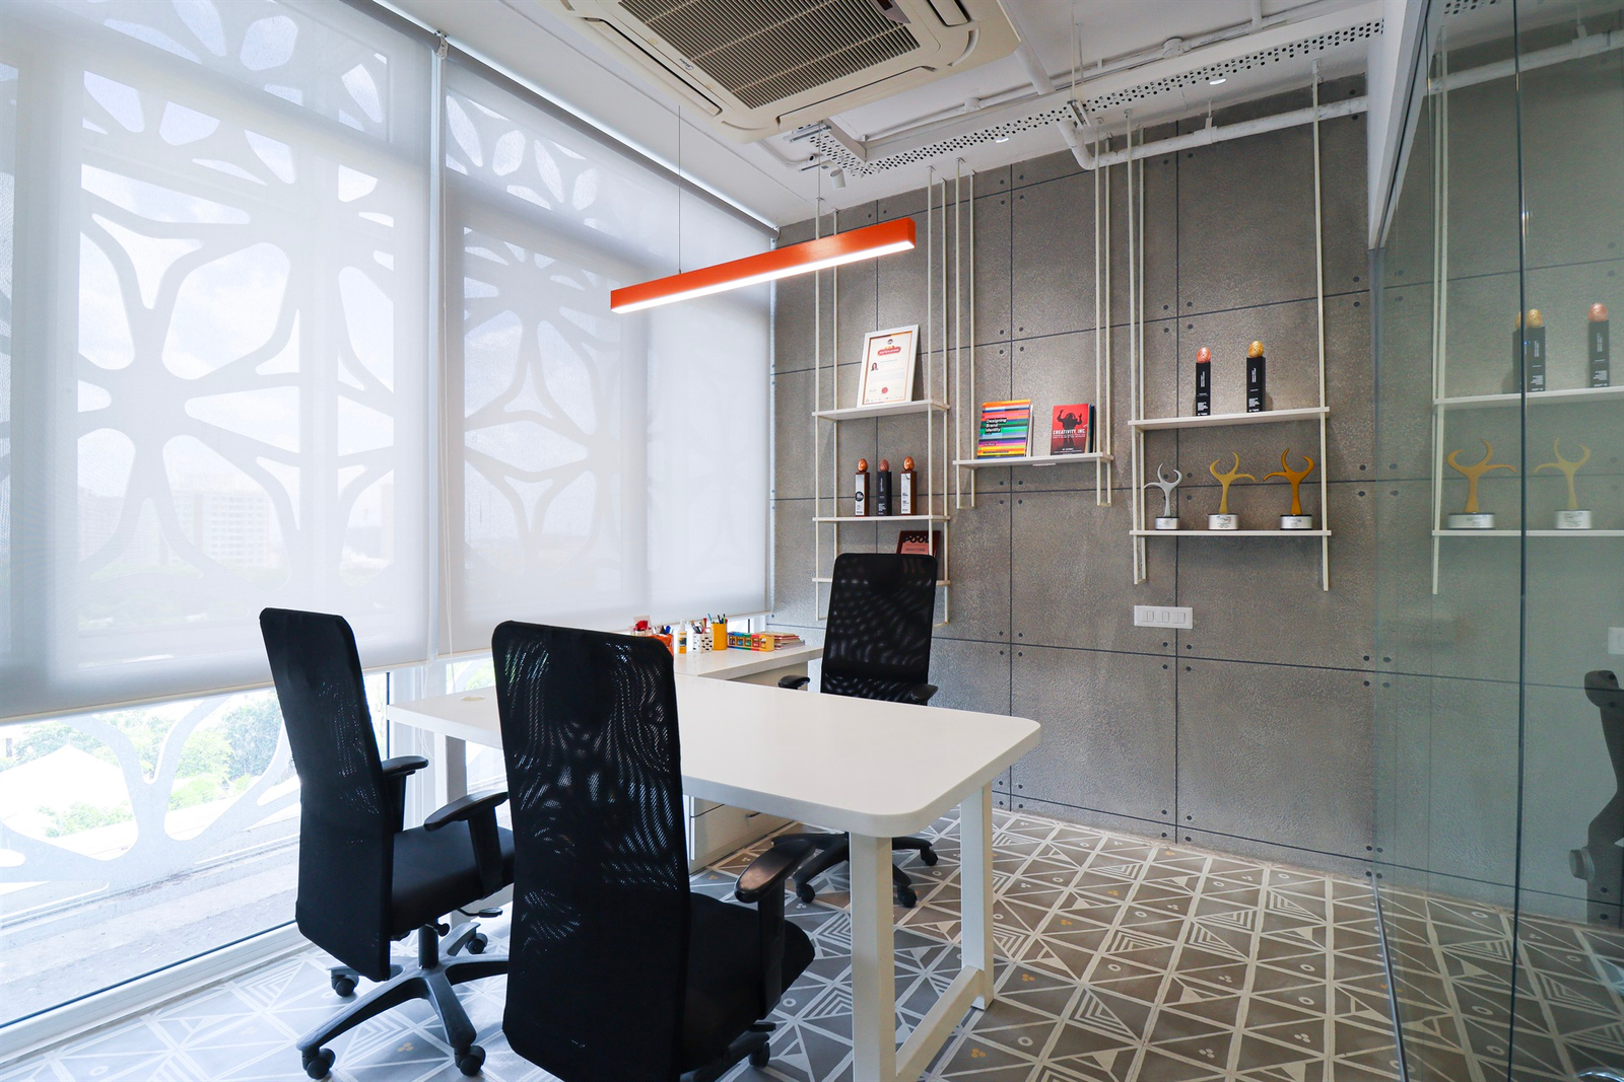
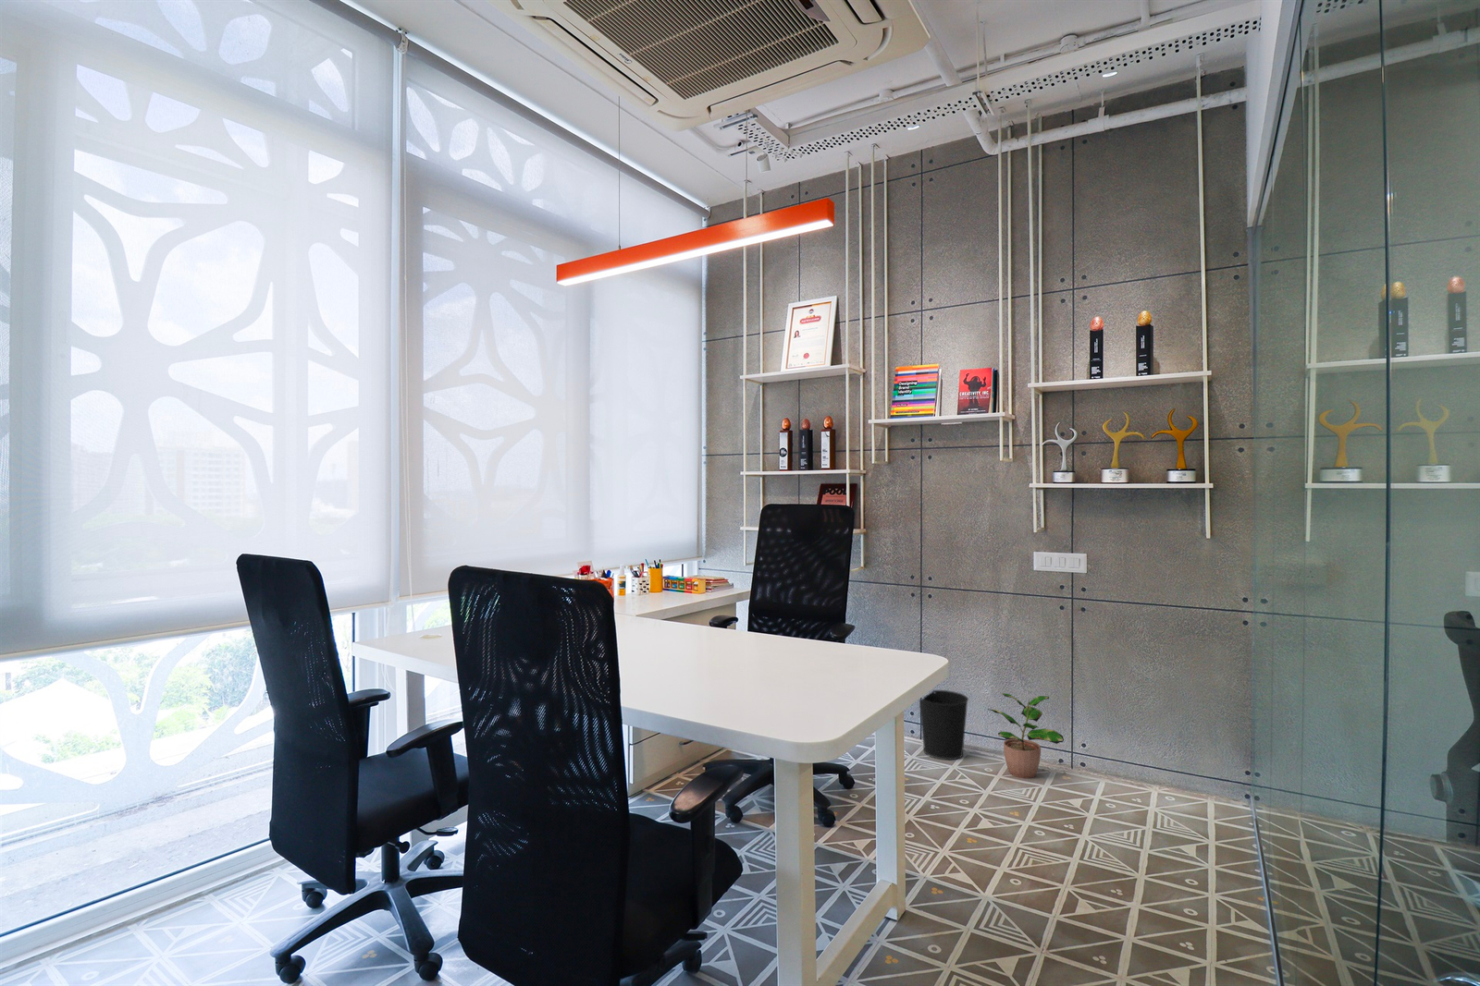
+ potted plant (1024, 732)
+ wastebasket (943, 724)
